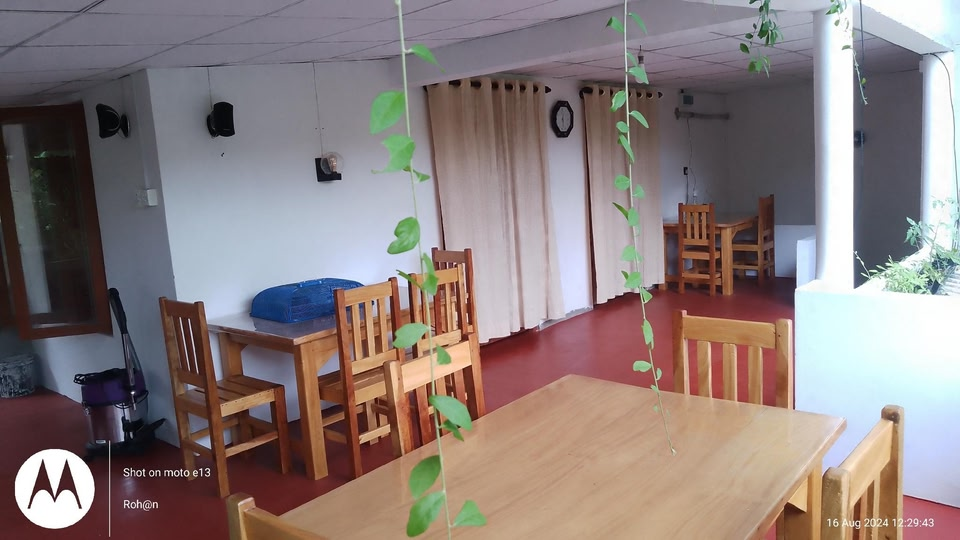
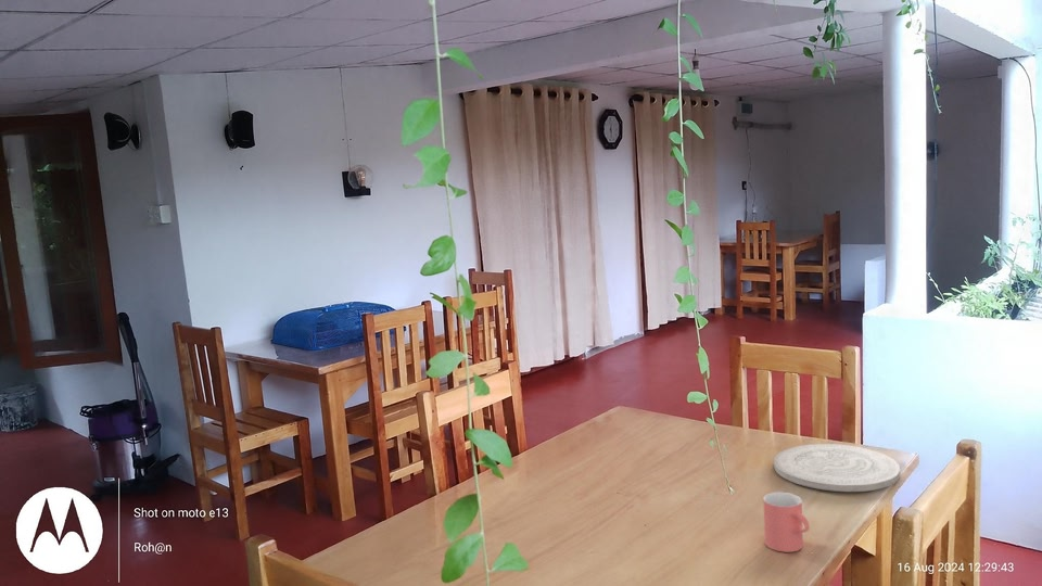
+ plate (835, 466)
+ cup (788, 524)
